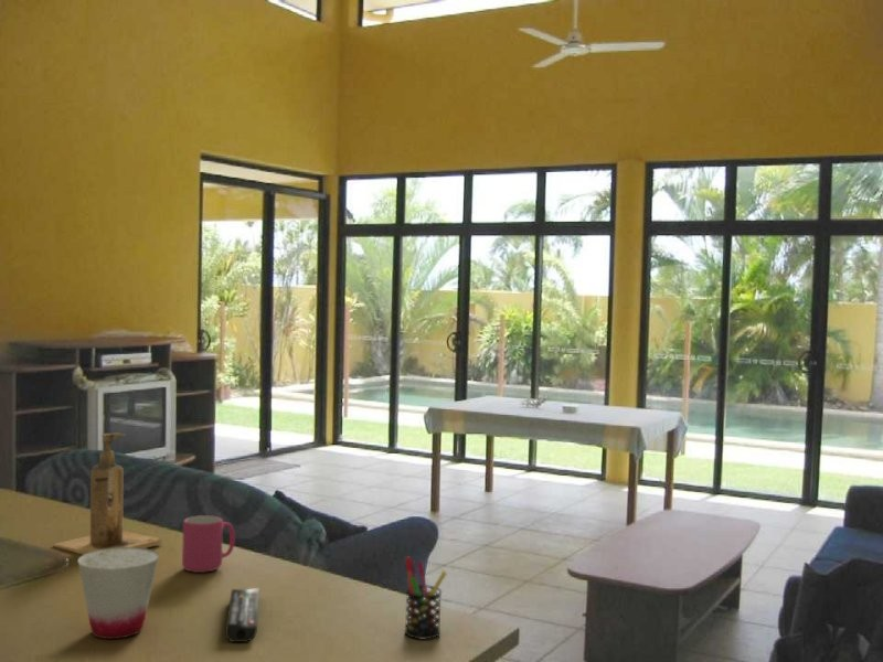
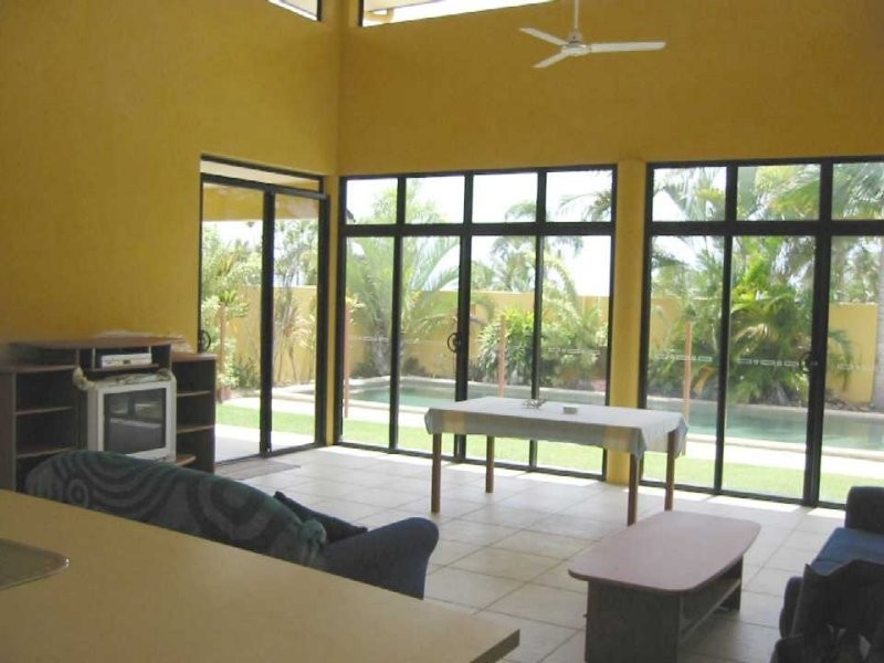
- remote control (243, 611)
- pen holder (419, 597)
- cup (118, 594)
- soap dispenser (109, 489)
- mug (210, 543)
